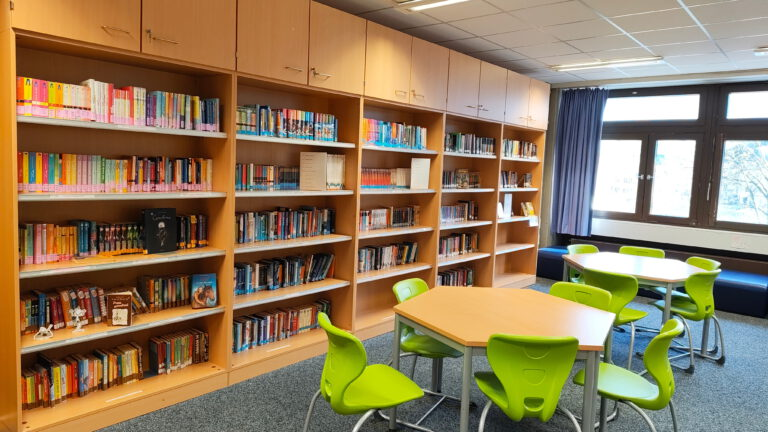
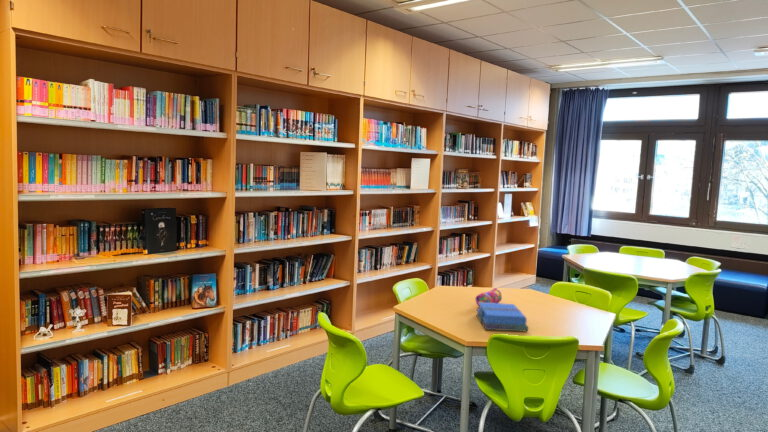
+ books (500, 316)
+ pencil case (488, 297)
